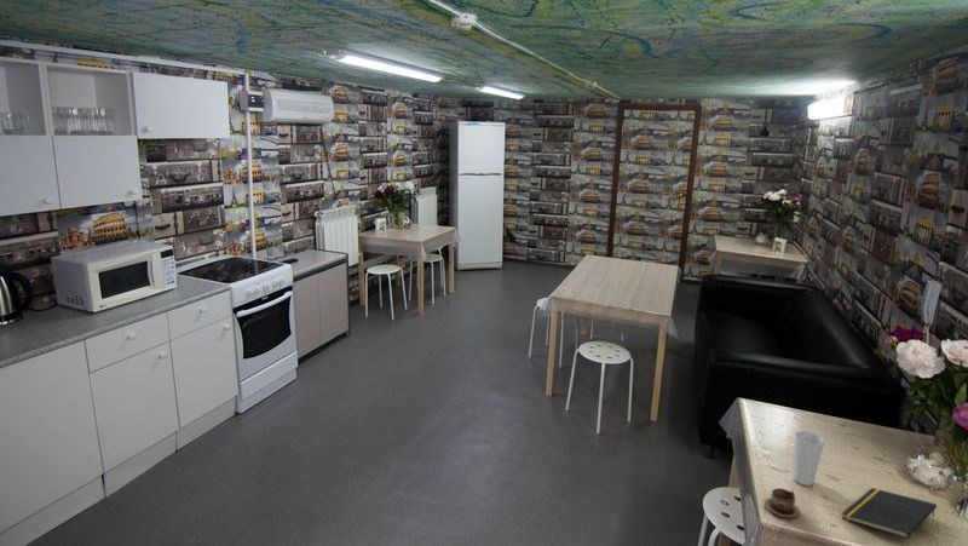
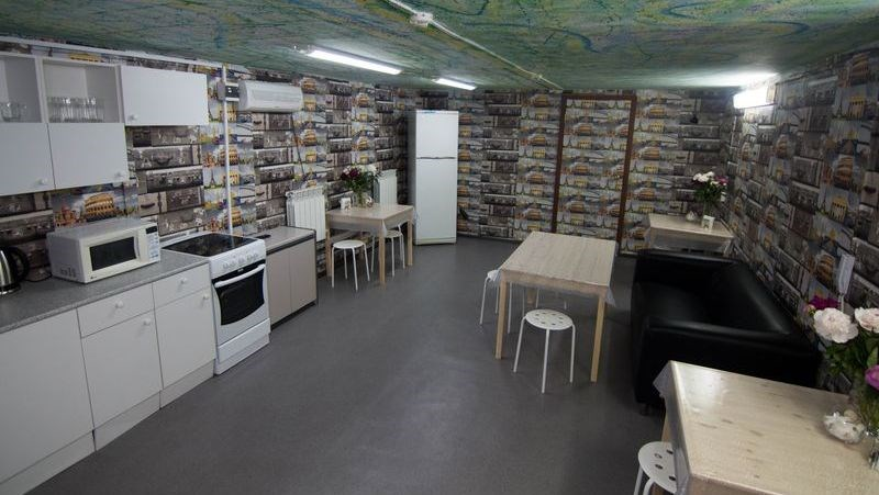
- cup (783, 501)
- notepad (888, 511)
- cup (806, 459)
